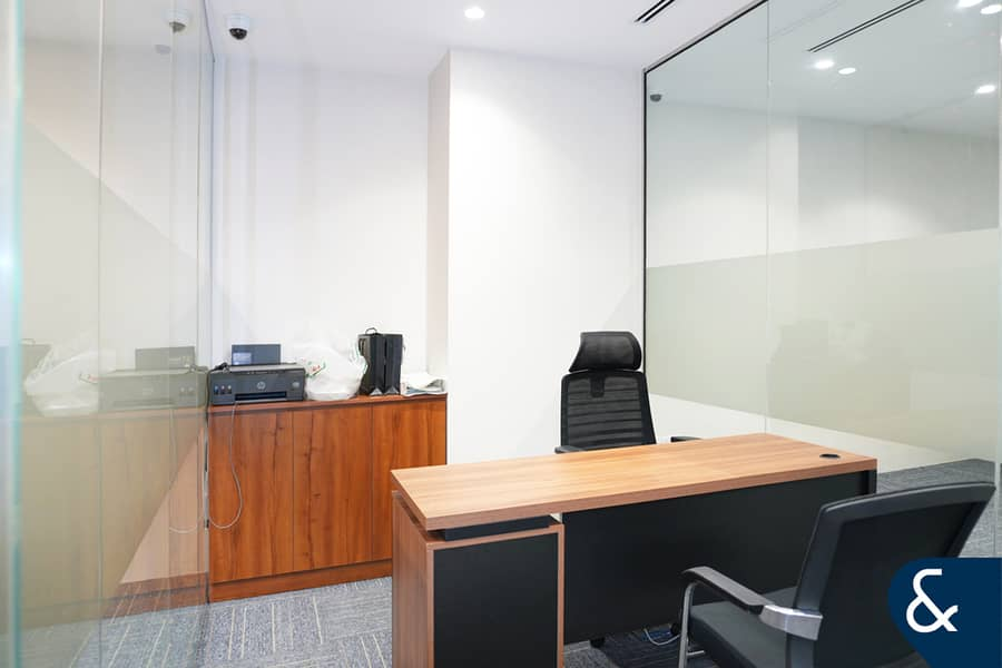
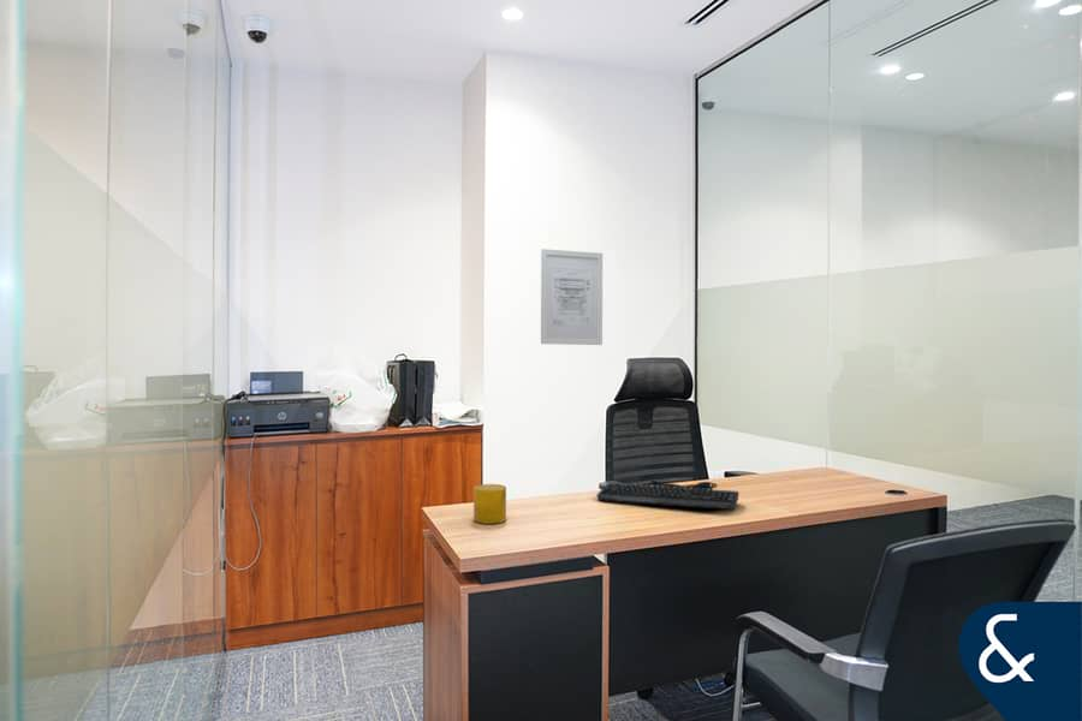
+ keyboard (670, 491)
+ cup (489, 502)
+ wall art (572, 297)
